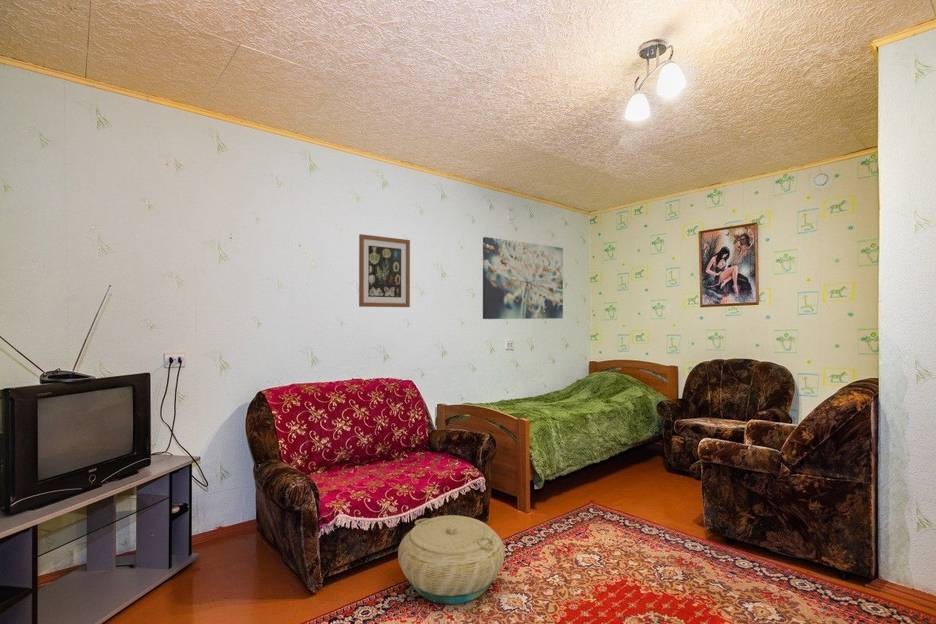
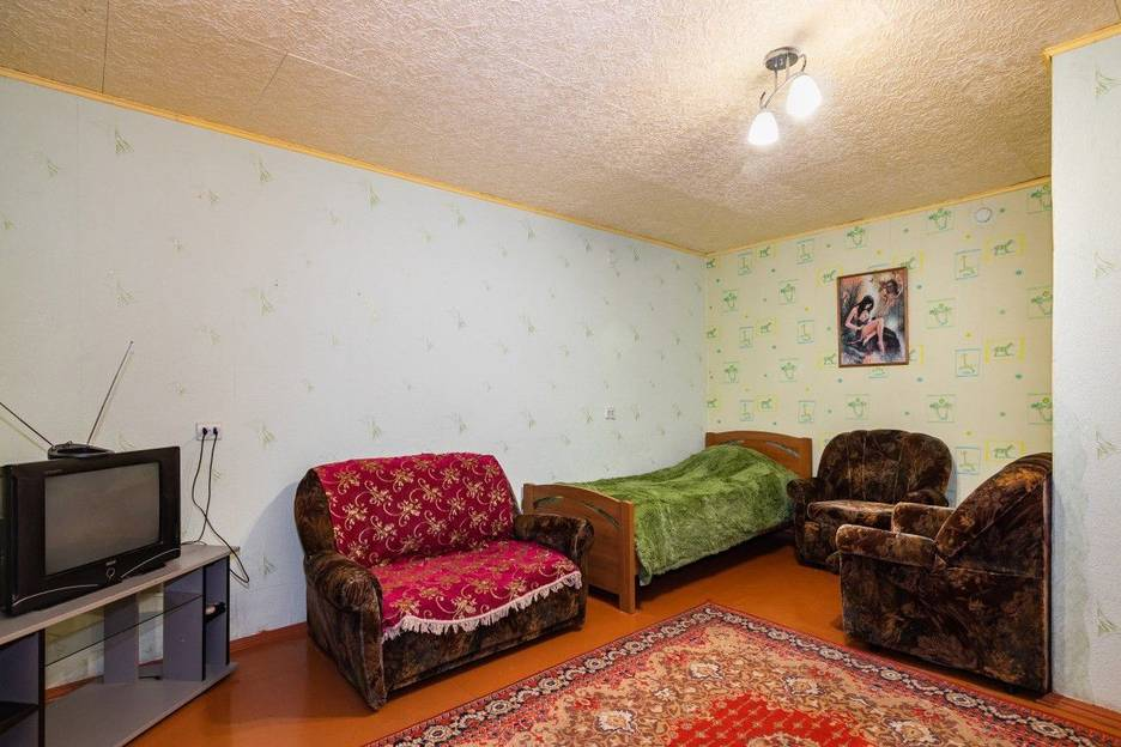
- wall art (525, 280)
- basket (451, 554)
- wall art (385, 272)
